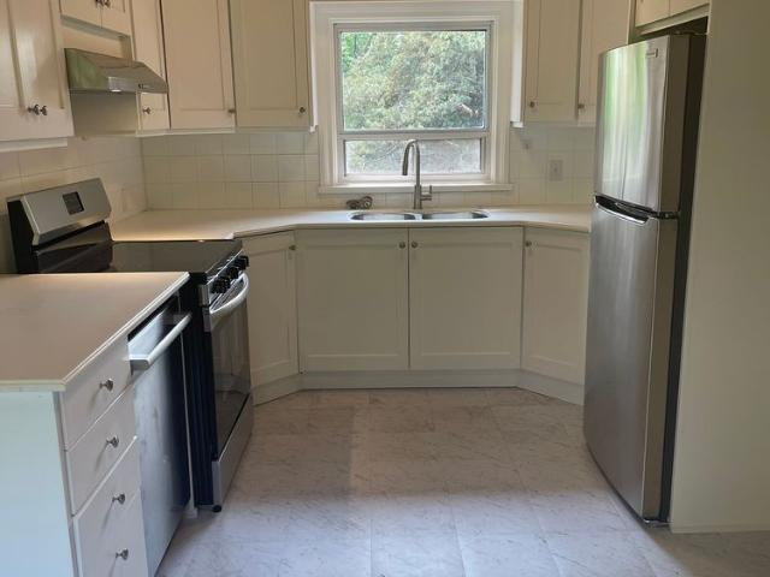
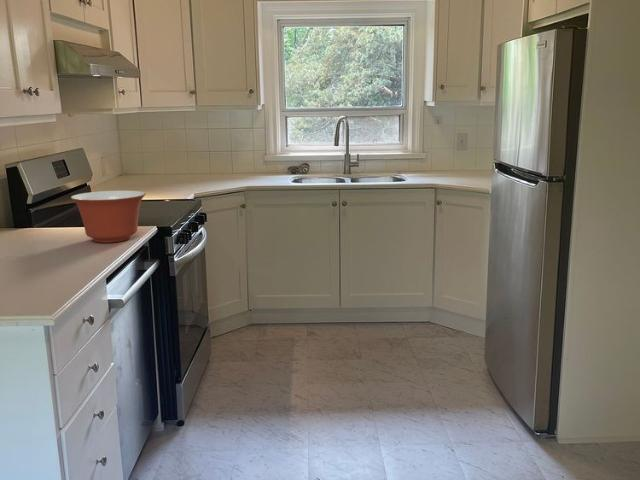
+ mixing bowl (110, 217)
